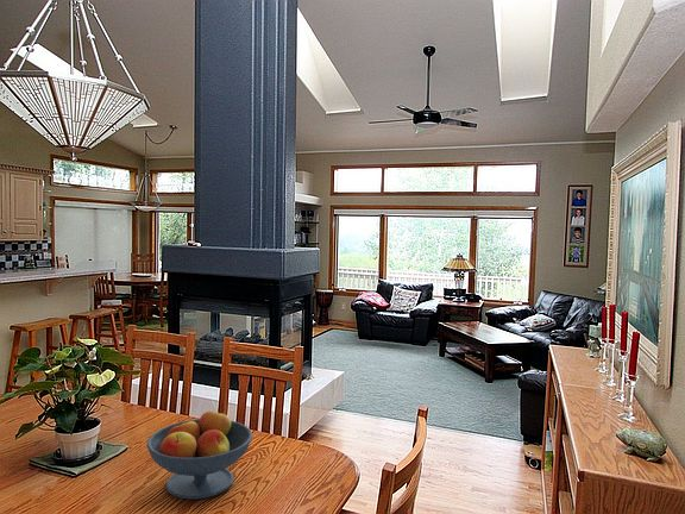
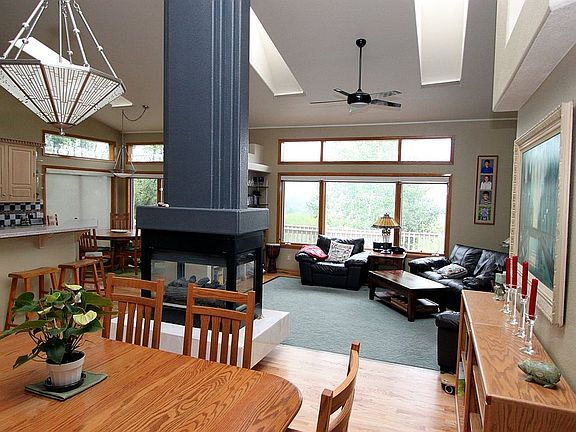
- fruit bowl (200, 451)
